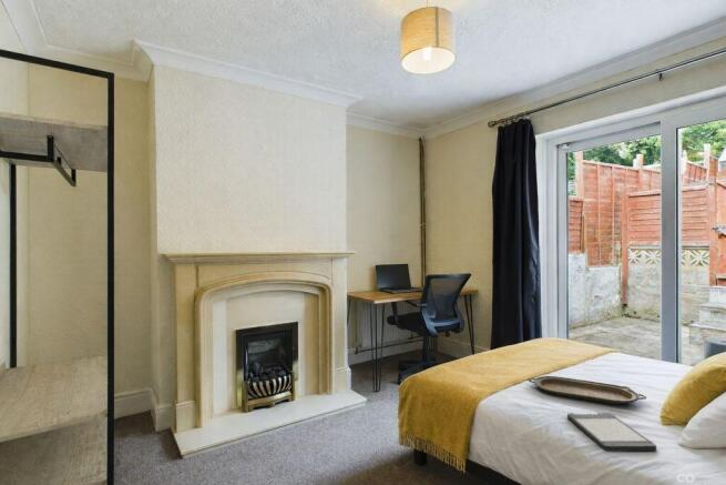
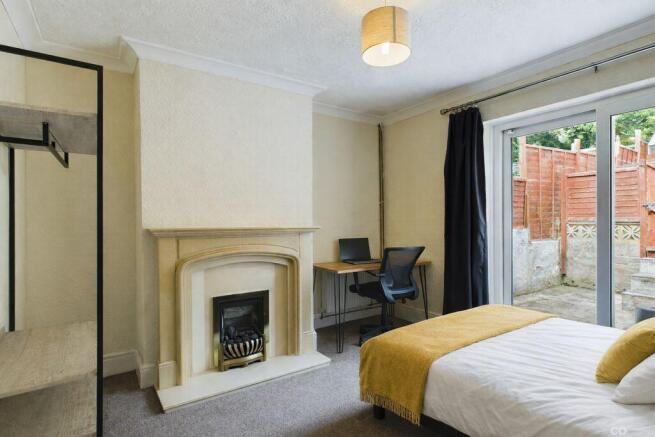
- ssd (607, 430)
- serving tray (583, 390)
